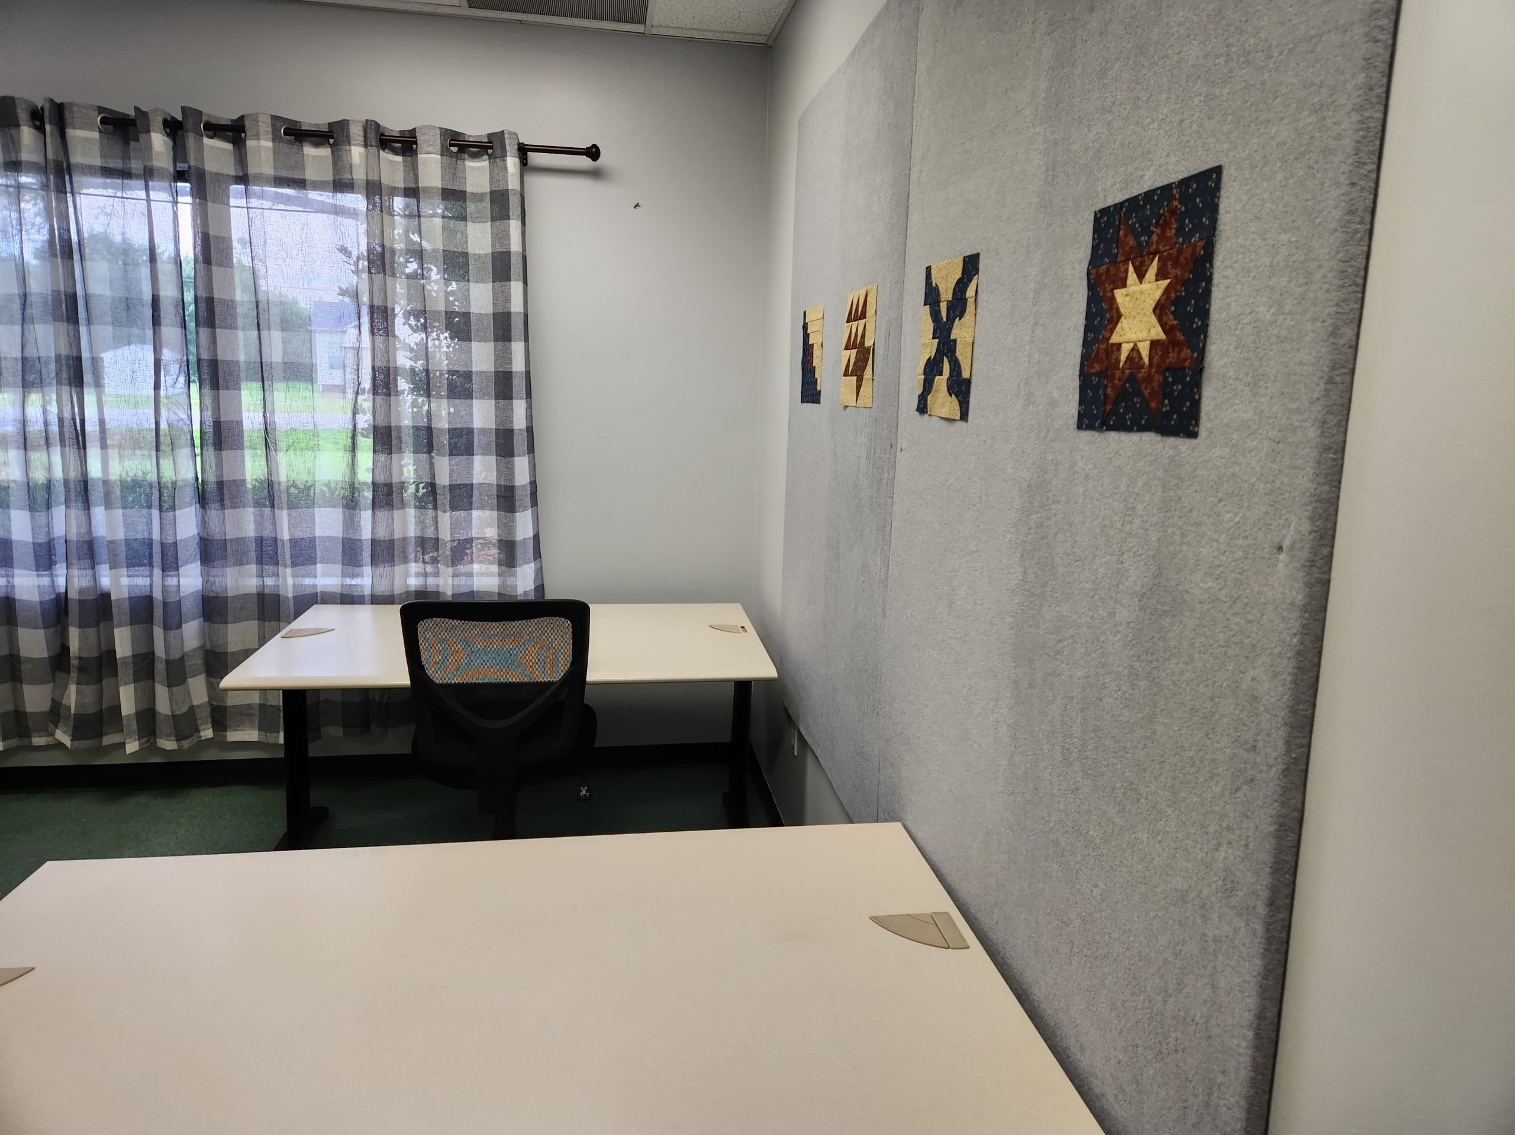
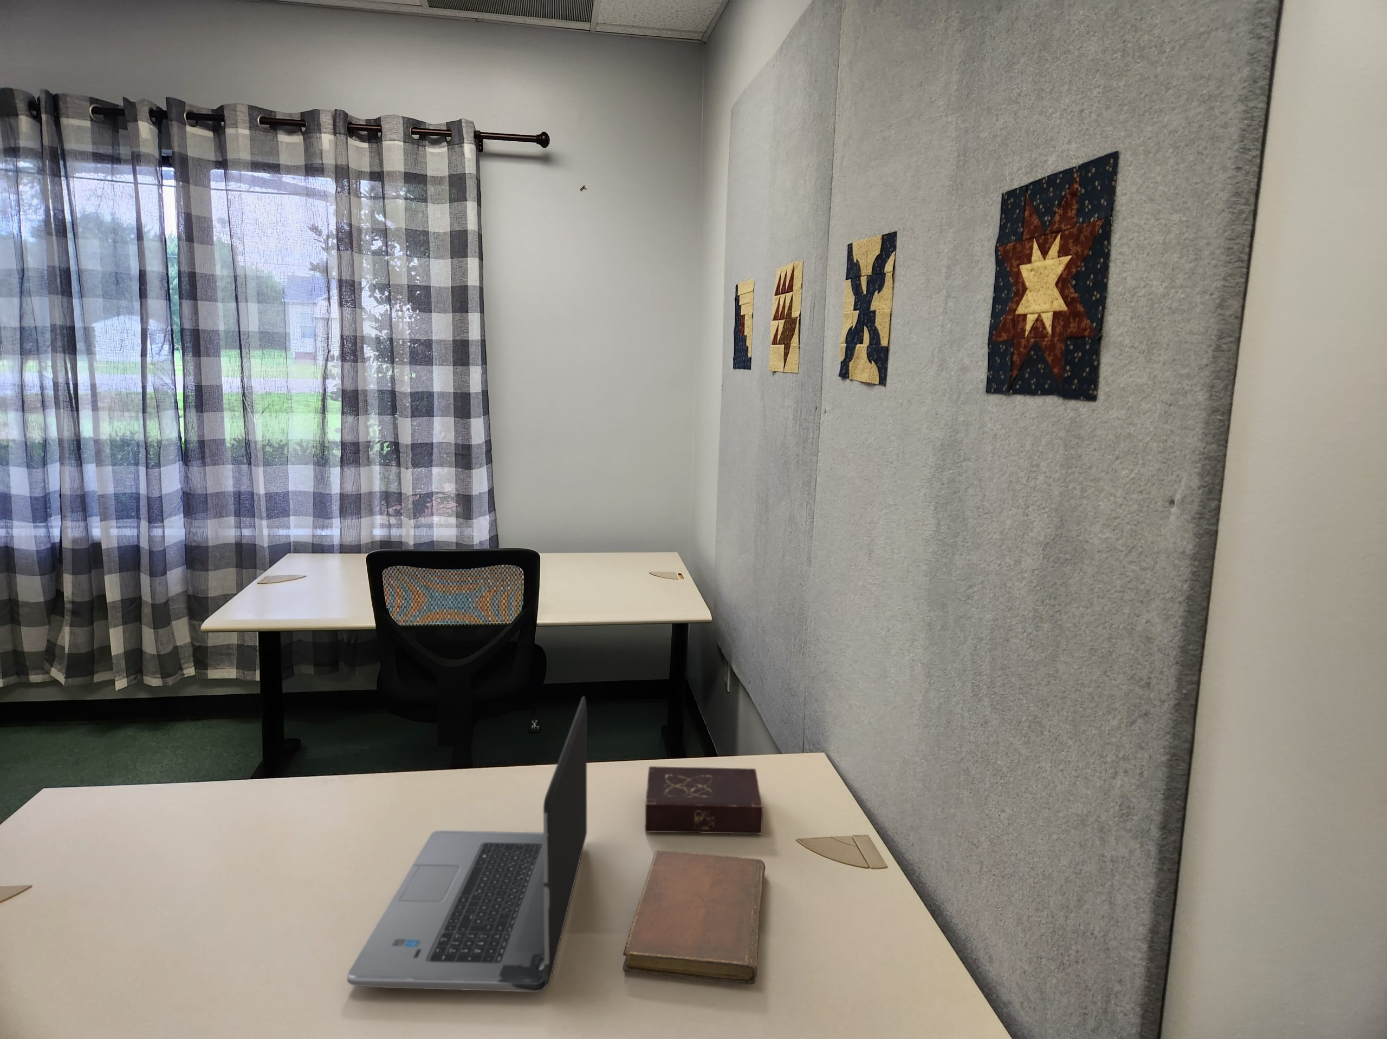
+ book (702, 799)
+ notebook (700, 909)
+ laptop computer (483, 832)
